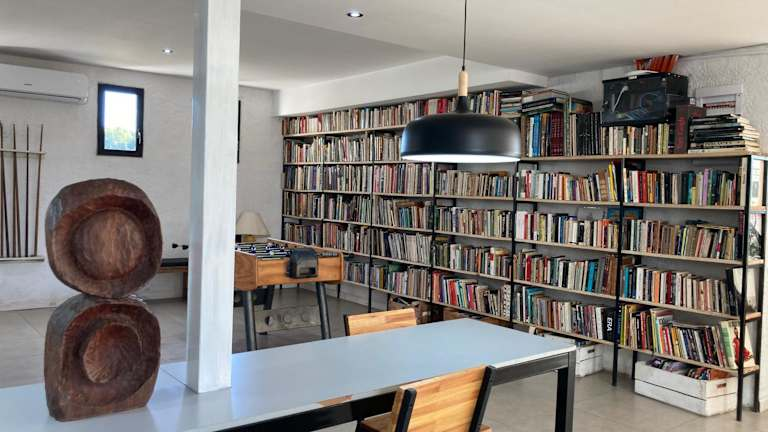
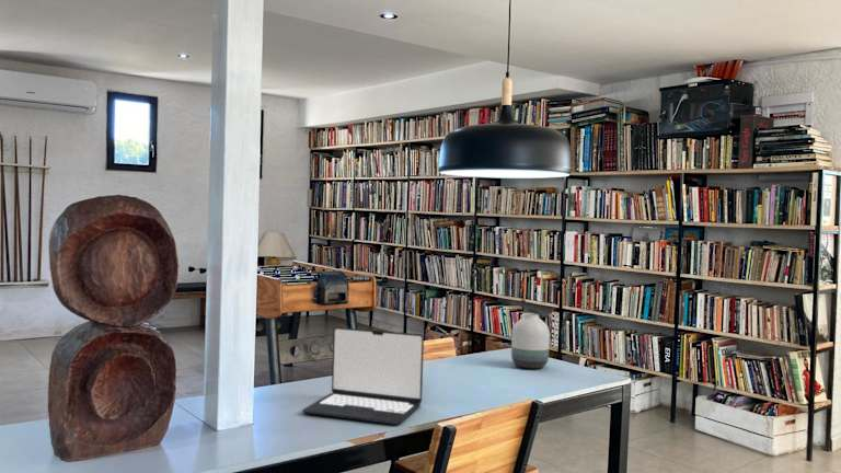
+ laptop (364, 372)
+ vase (530, 339)
